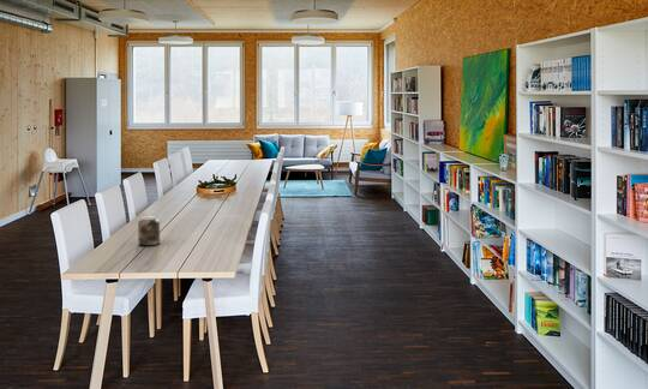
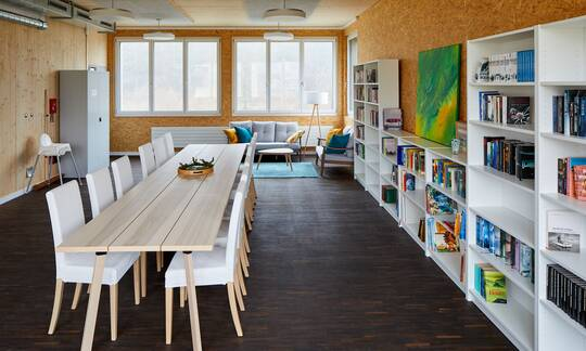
- jar (149, 229)
